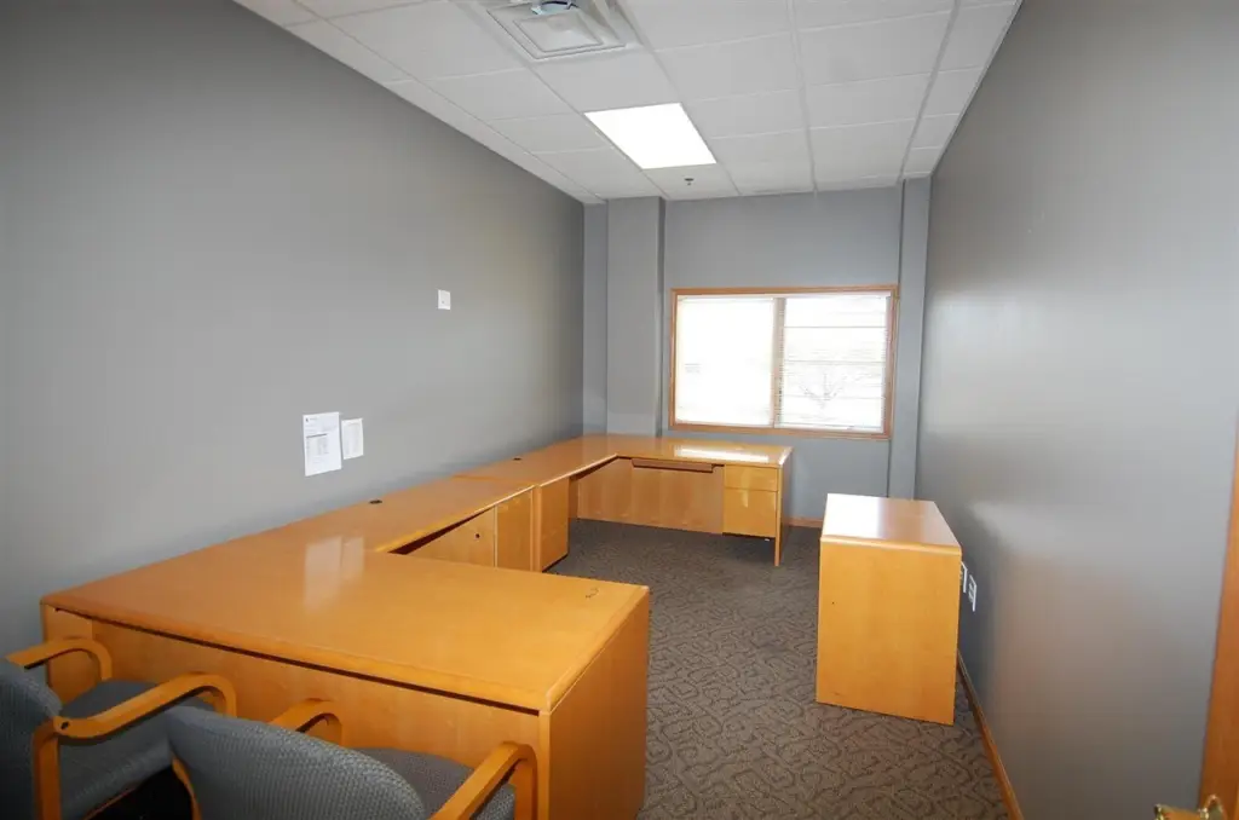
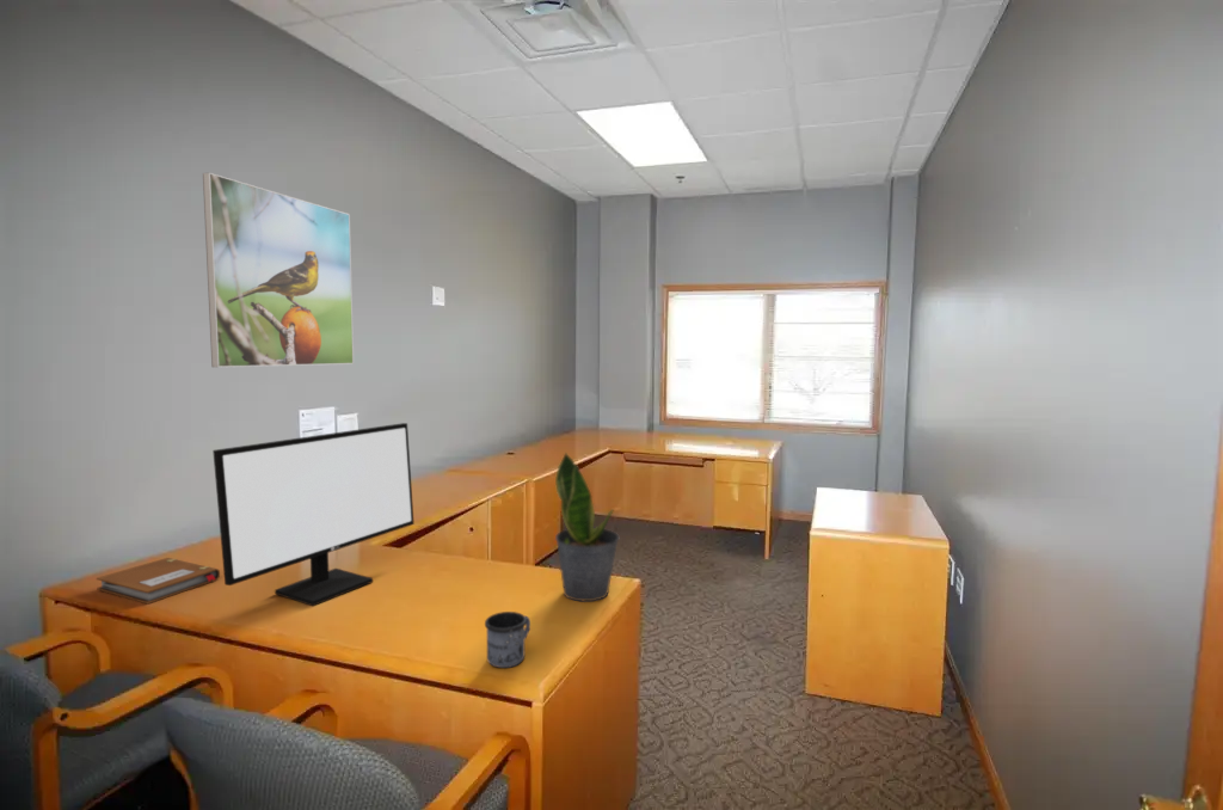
+ mug (510, 637)
+ potted plant (586, 523)
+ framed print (288, 281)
+ notebook (161, 578)
+ monitor (324, 510)
